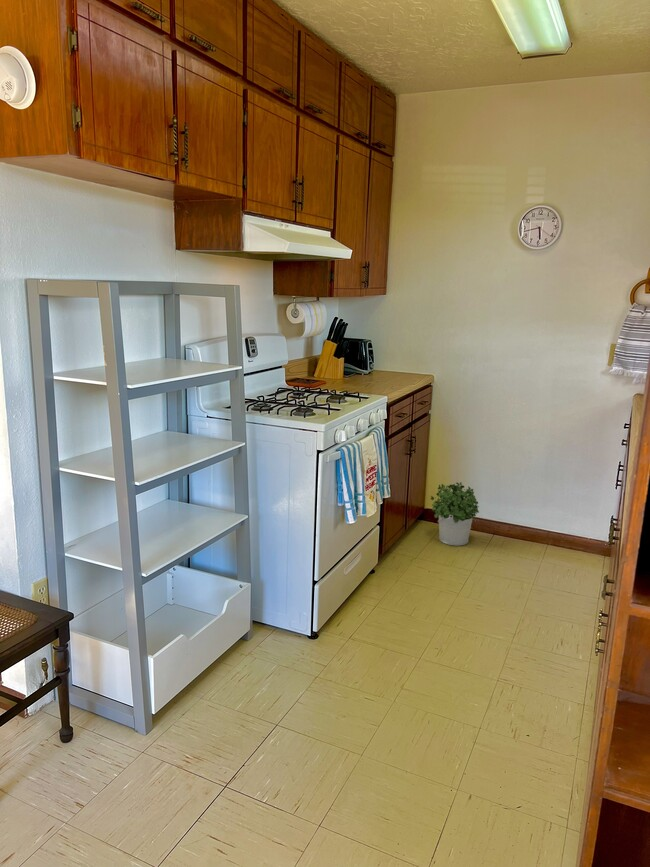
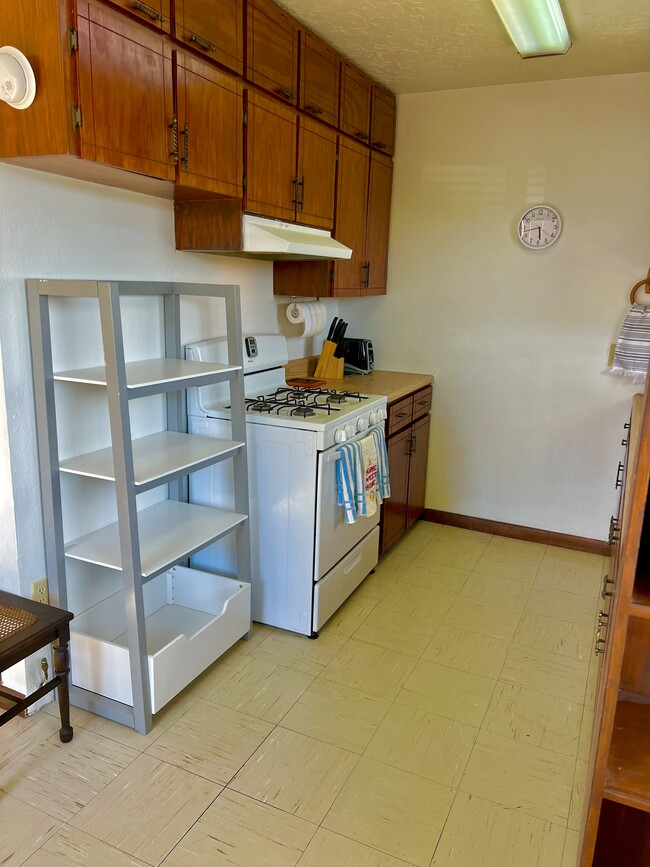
- potted plant (452, 512)
